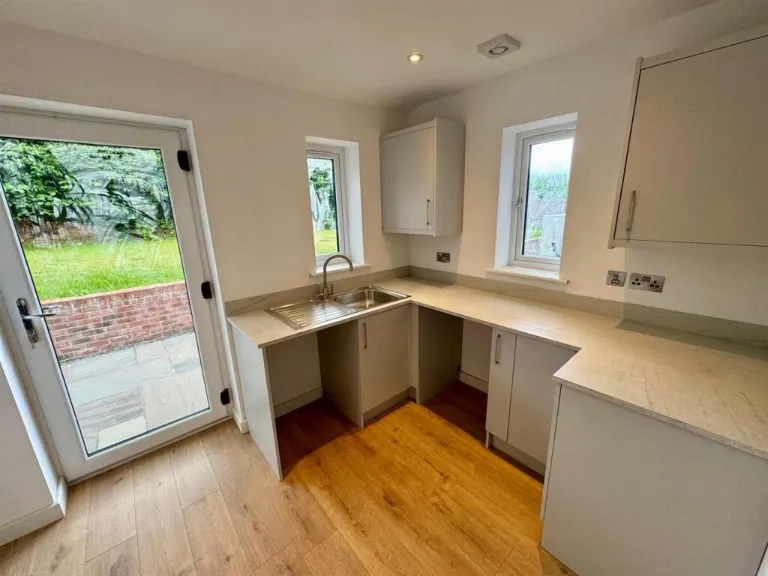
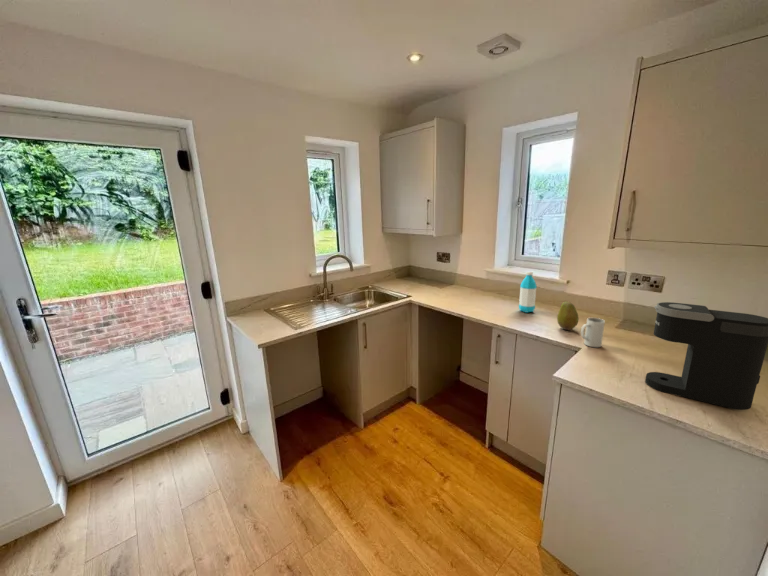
+ mug (591, 332)
+ fruit (568, 315)
+ coffee maker (701, 352)
+ water bottle (528, 291)
